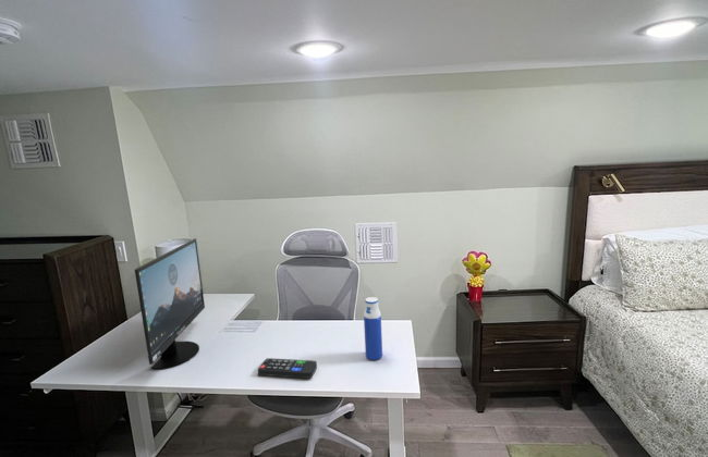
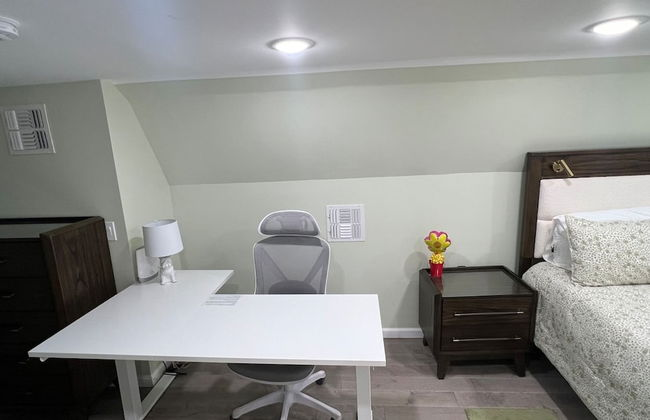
- monitor (174, 302)
- remote control (288, 367)
- water bottle (373, 328)
